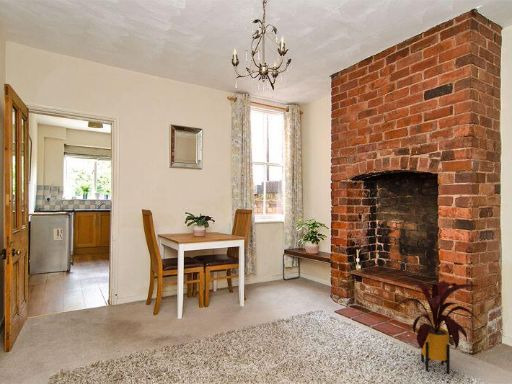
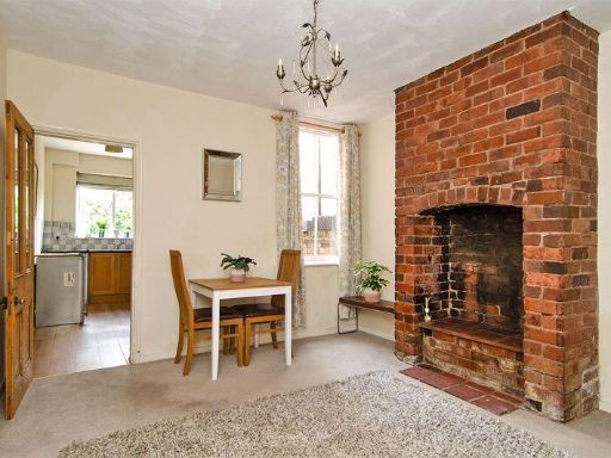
- house plant (435, 322)
